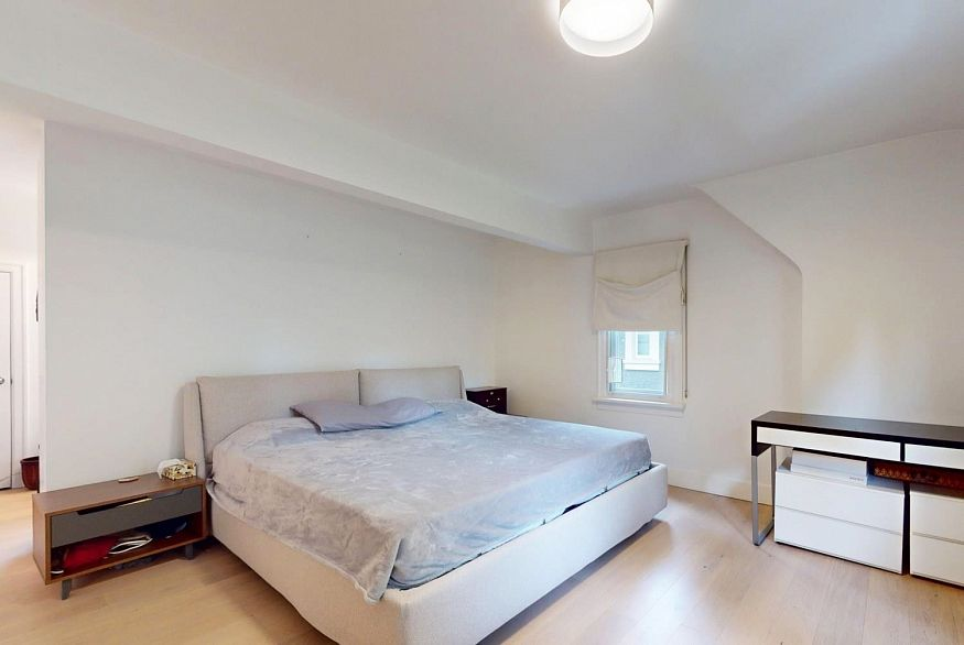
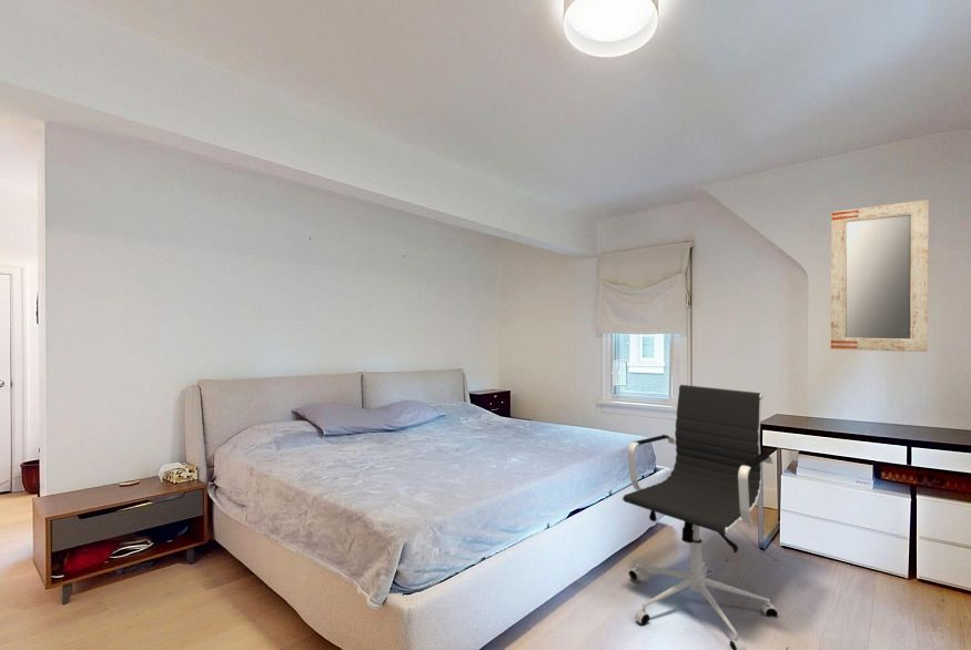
+ office chair (690, 498)
+ home mirror (877, 277)
